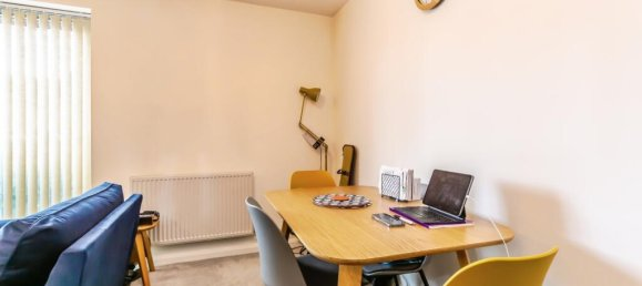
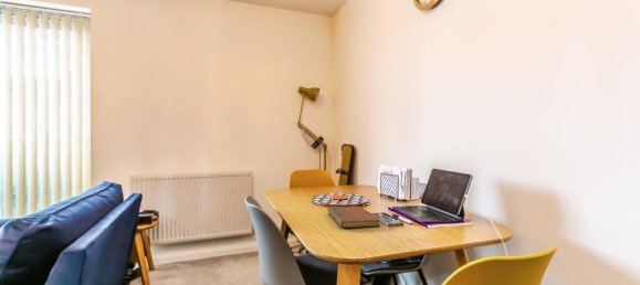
+ notebook (352, 215)
